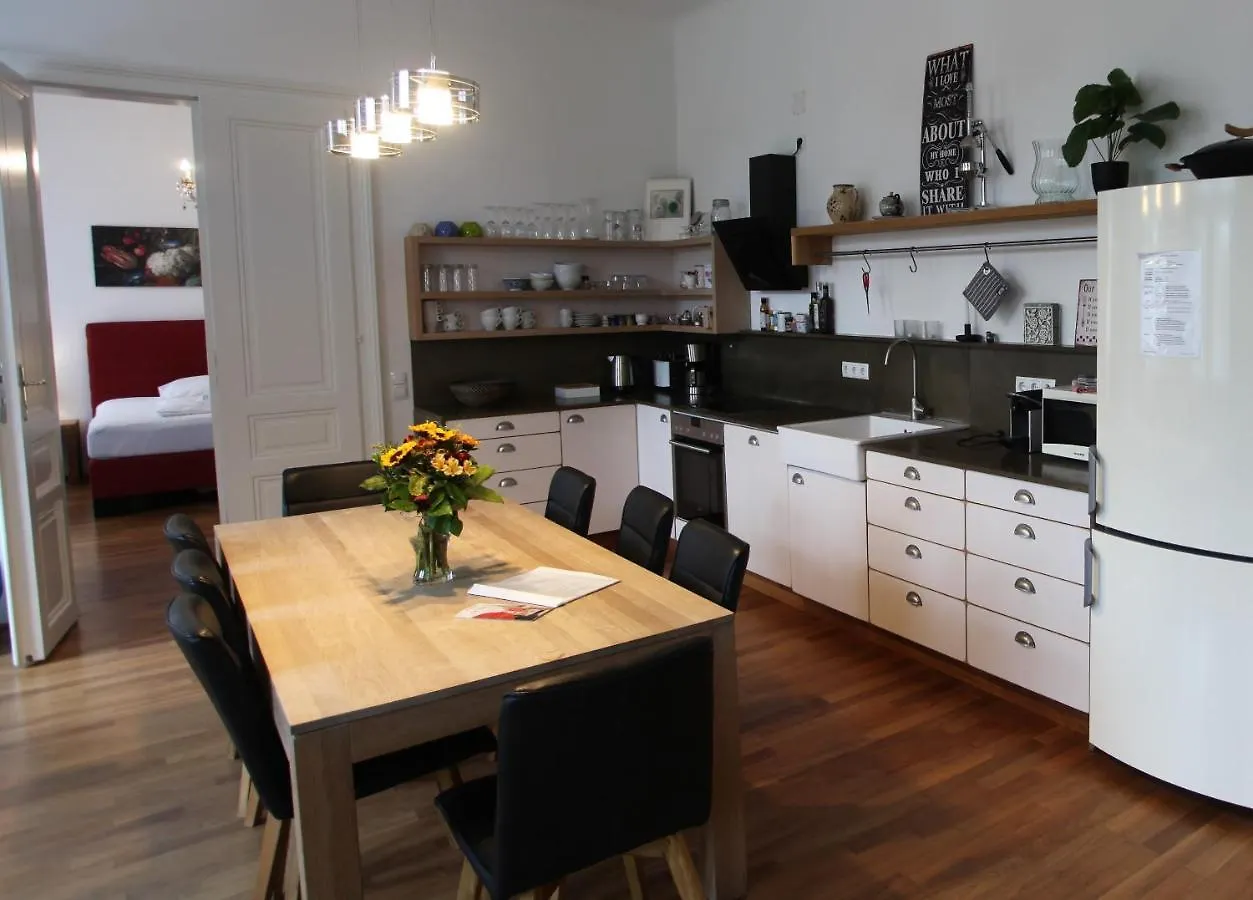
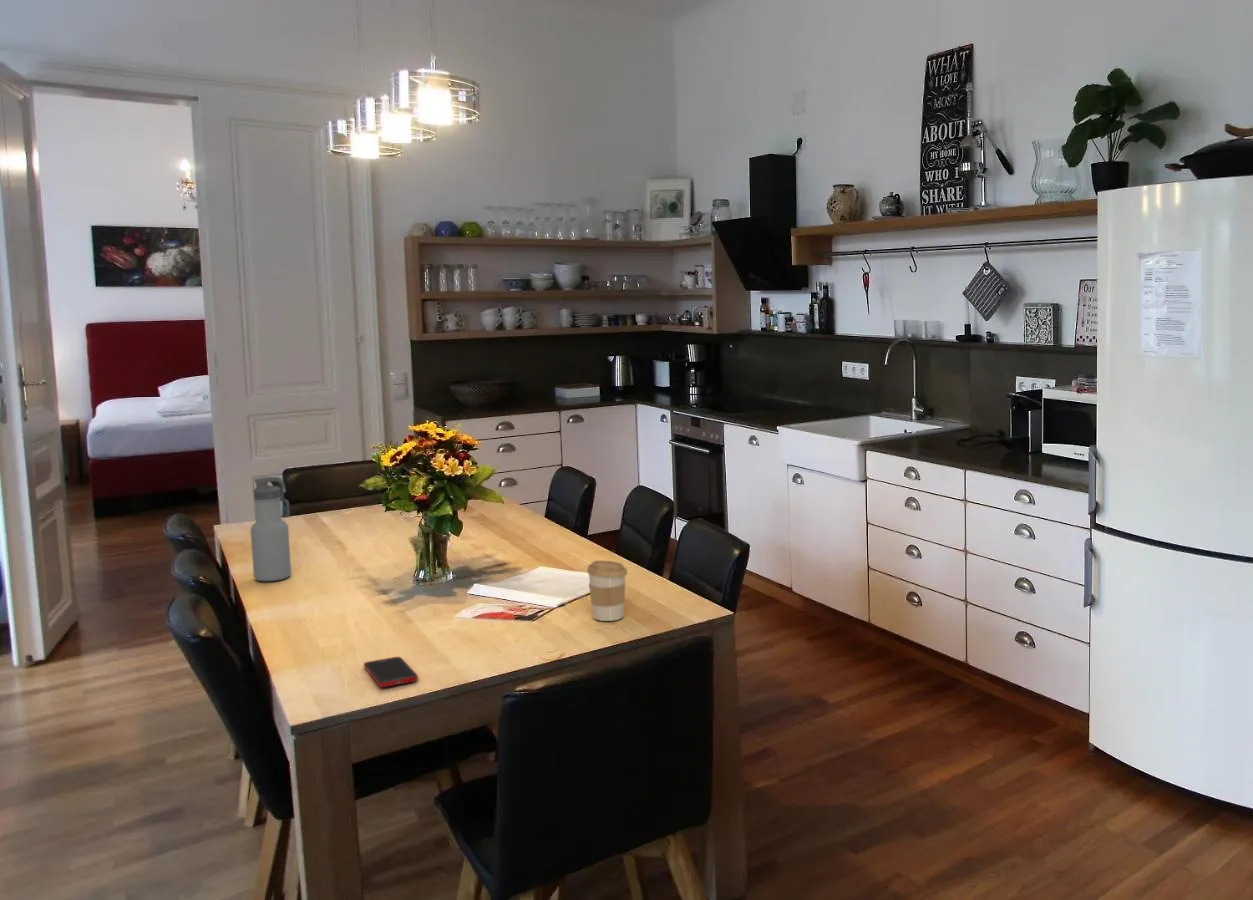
+ water bottle (270, 527)
+ coffee cup (607, 589)
+ cell phone (390, 671)
